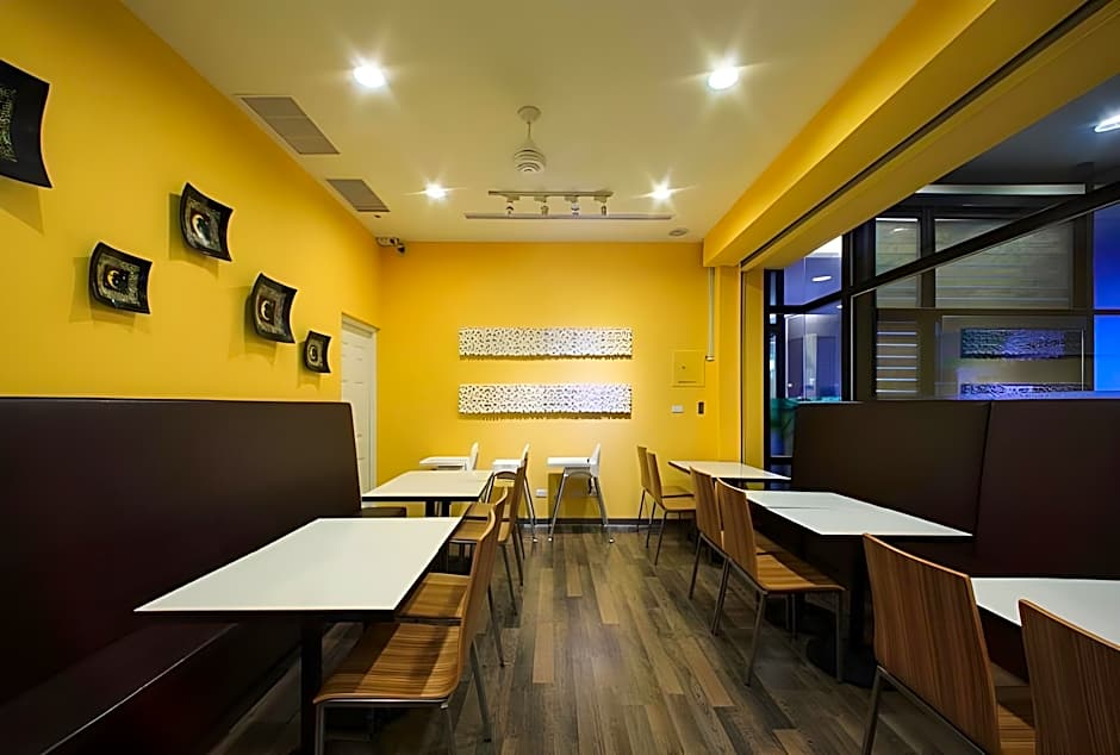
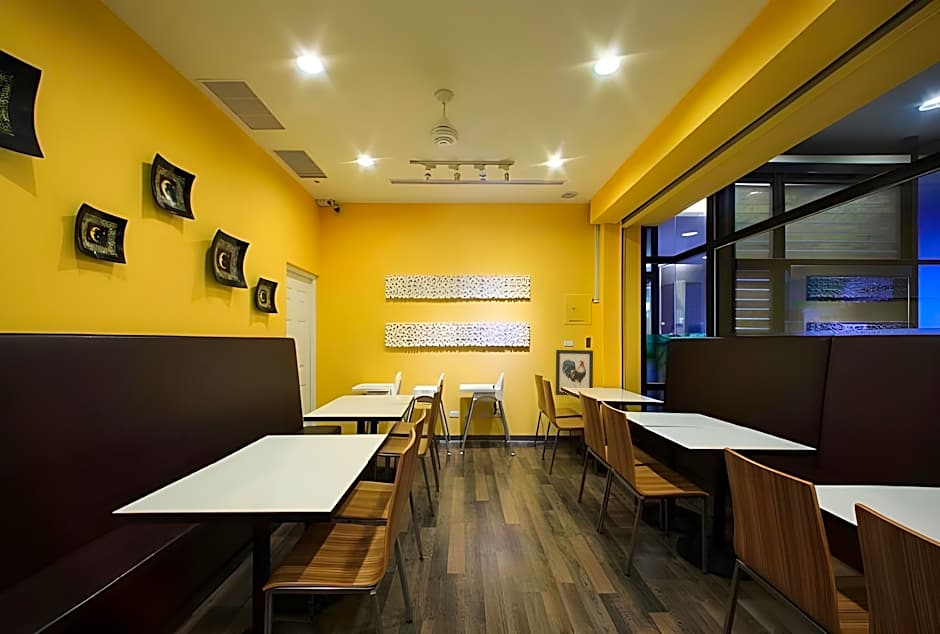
+ wall art (574, 372)
